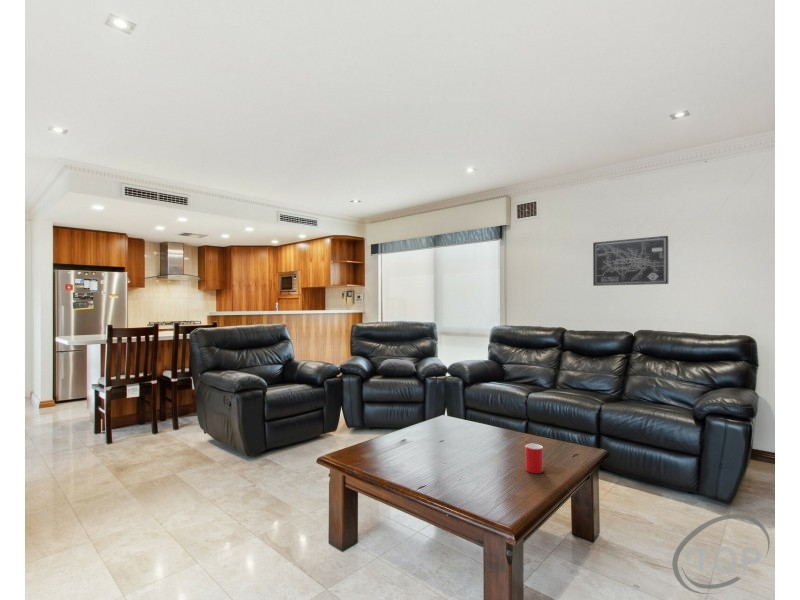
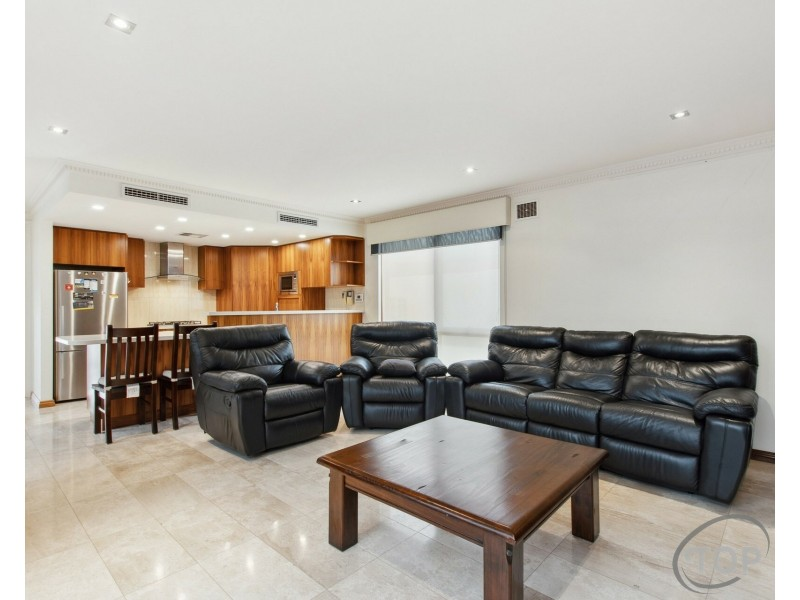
- wall art (628, 262)
- cup (534, 457)
